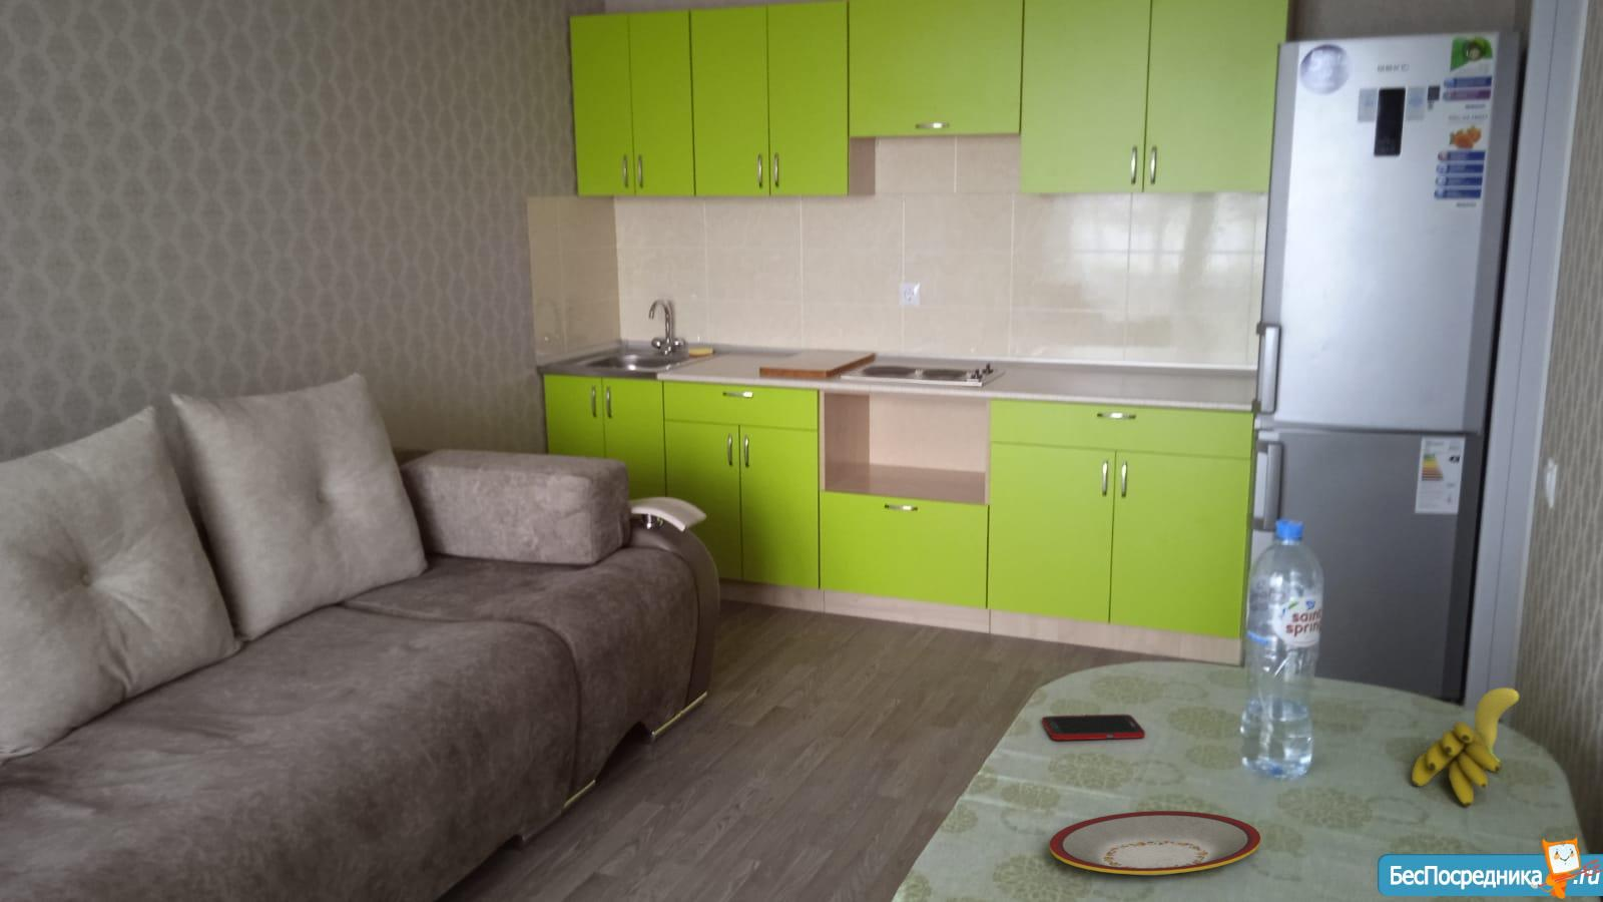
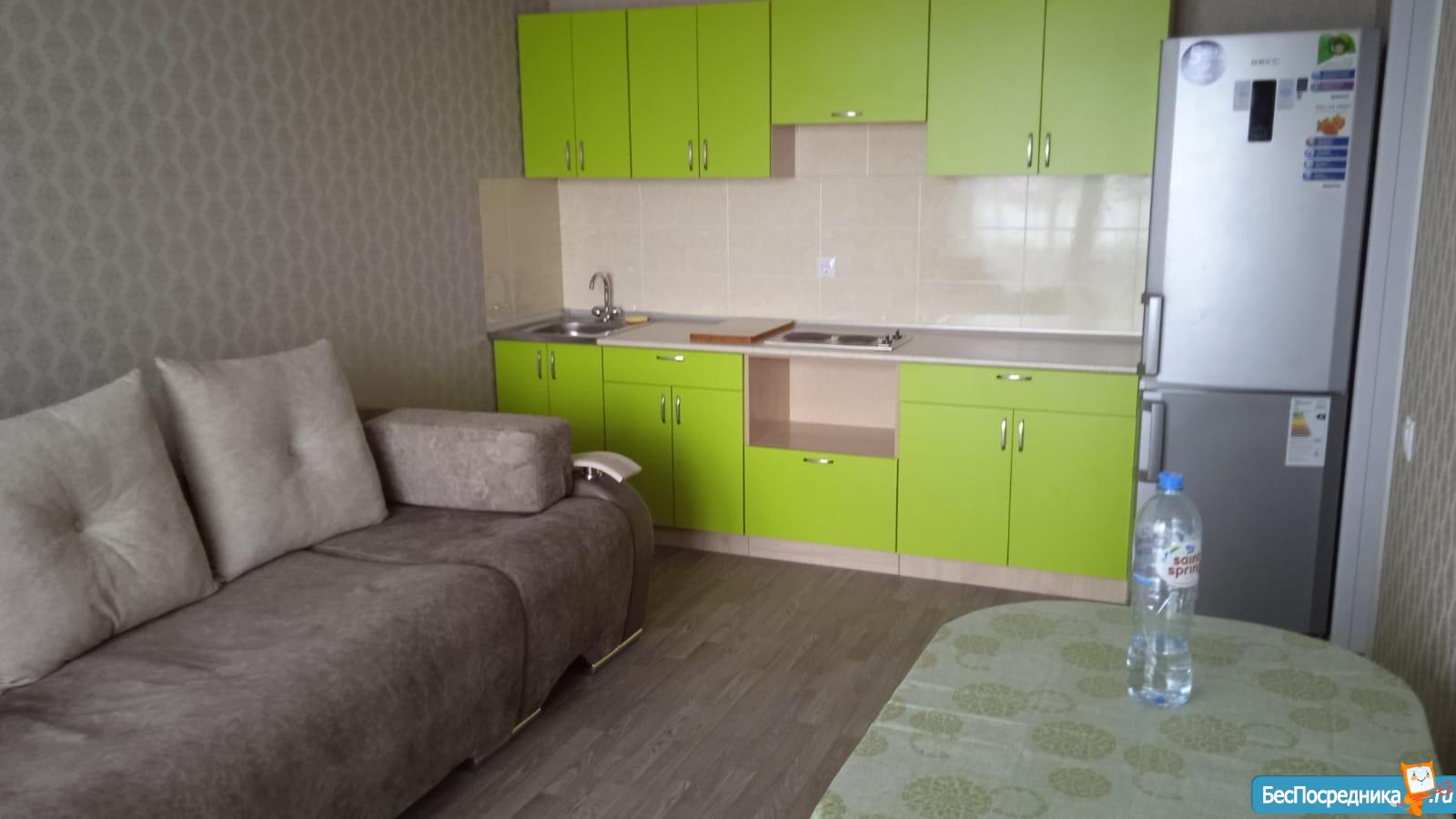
- cell phone (1092, 727)
- banana (1479, 740)
- plate (1155, 848)
